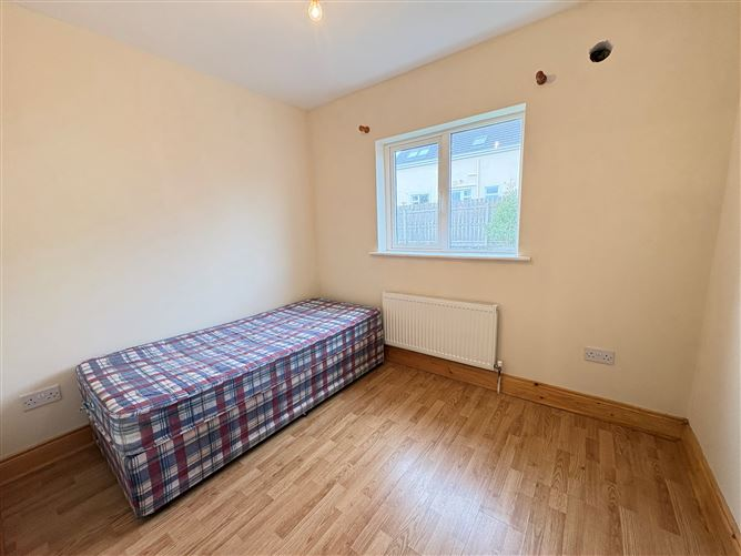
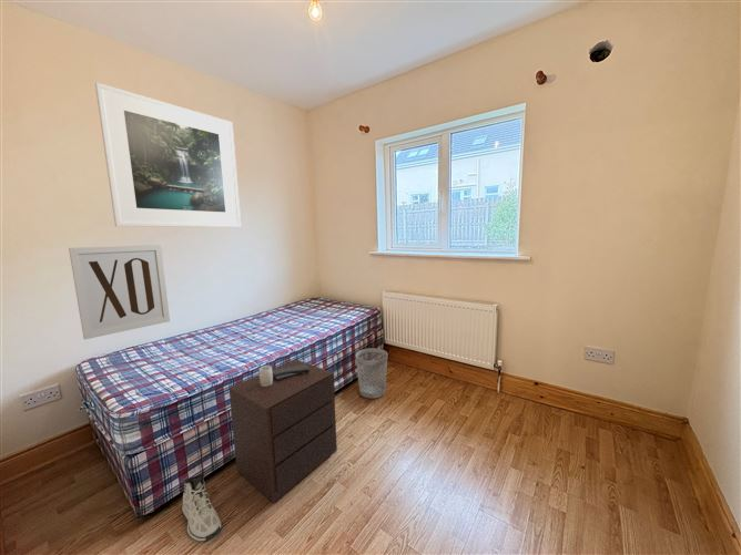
+ wall art (124, 288)
+ wastebasket (372, 373)
+ nightstand (286, 413)
+ sneaker (197, 503)
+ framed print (181, 167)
